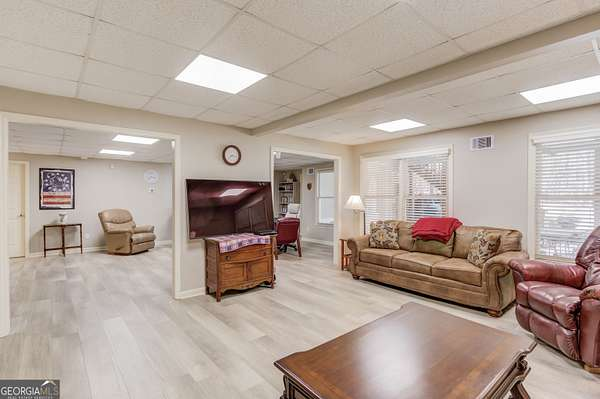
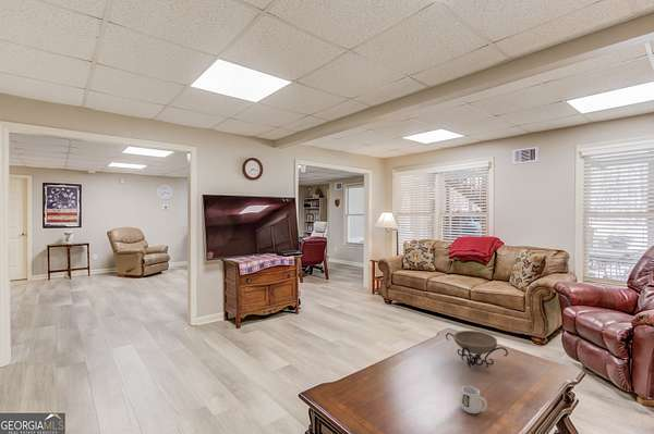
+ decorative bowl (474, 350)
+ mug (473, 400)
